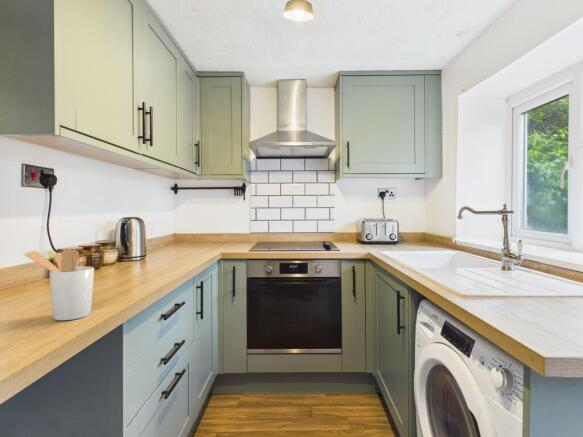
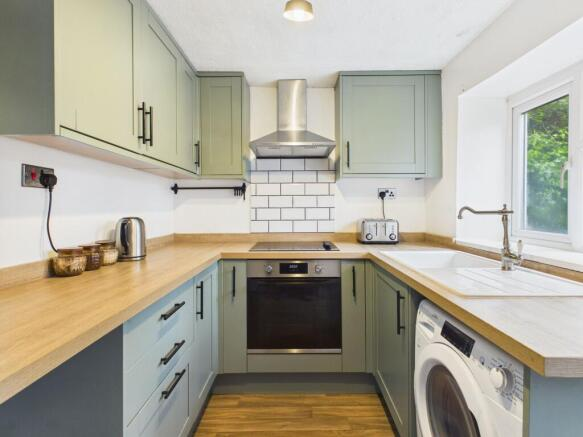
- utensil holder (60, 282)
